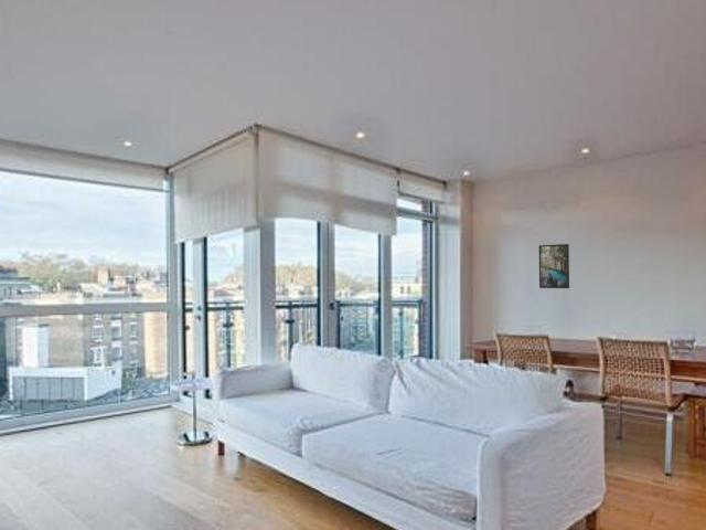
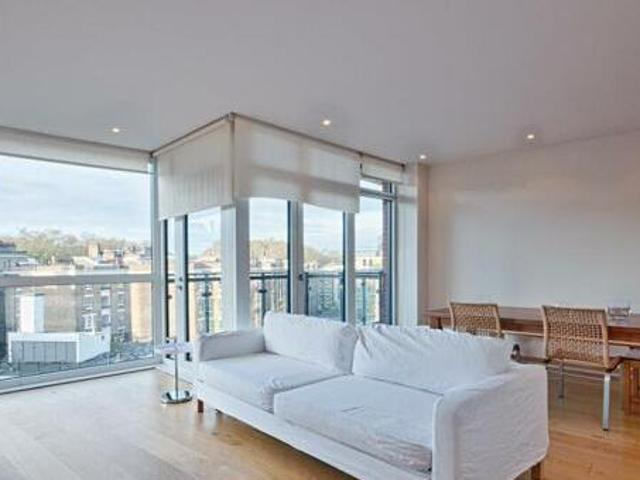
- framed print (554, 266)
